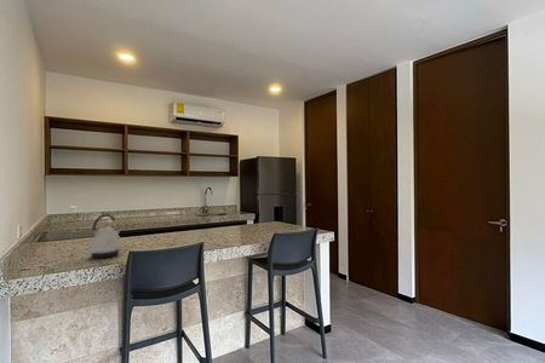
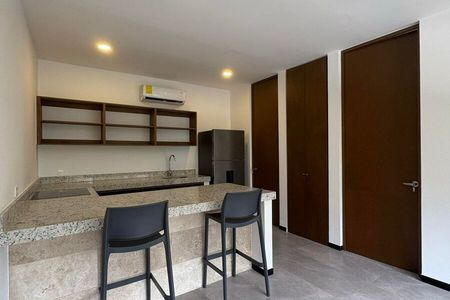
- kettle (105, 235)
